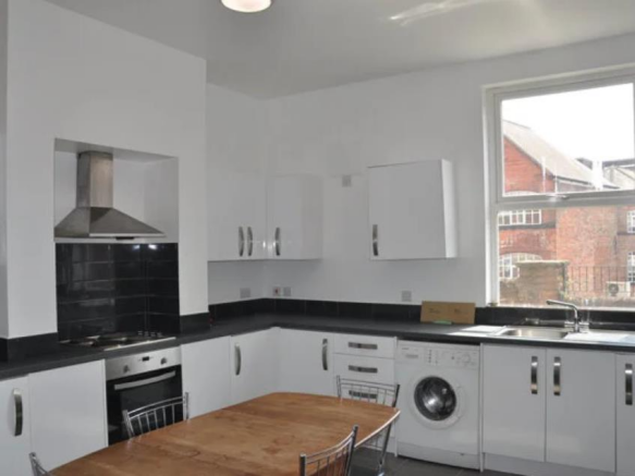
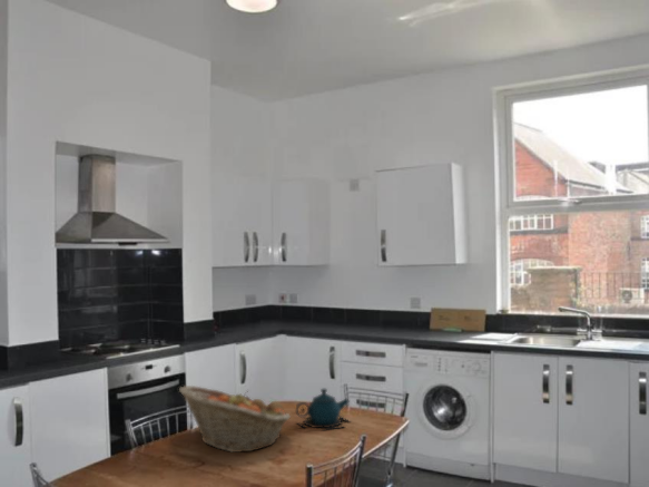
+ fruit basket (234, 412)
+ teapot (322, 406)
